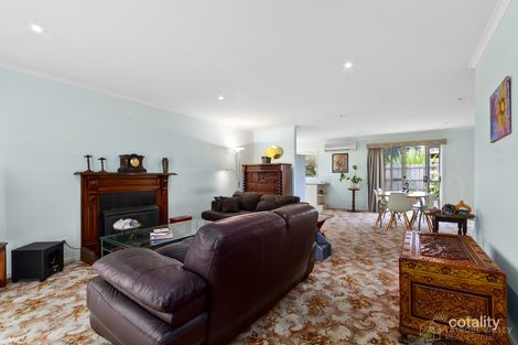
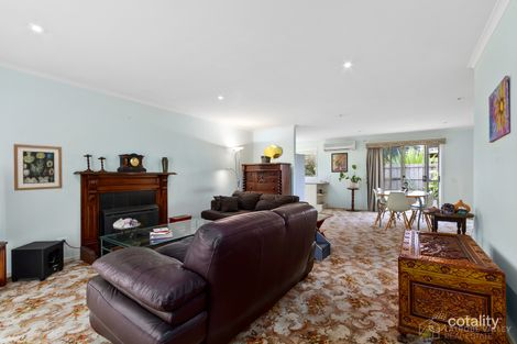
+ wall art (38, 167)
